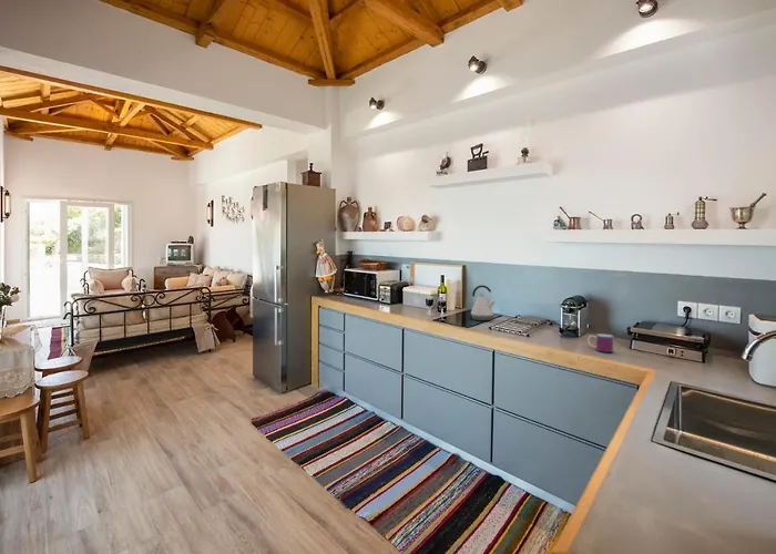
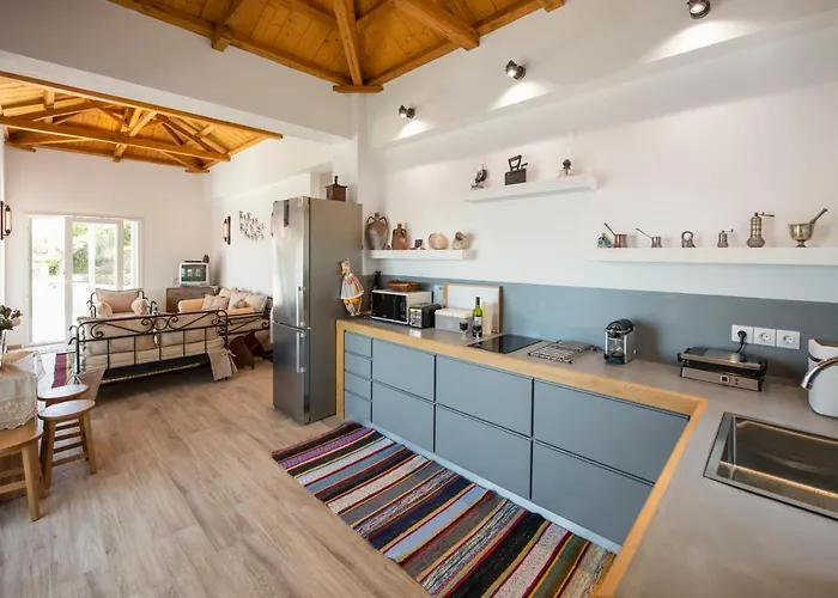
- mug (600, 342)
- kettle (482, 301)
